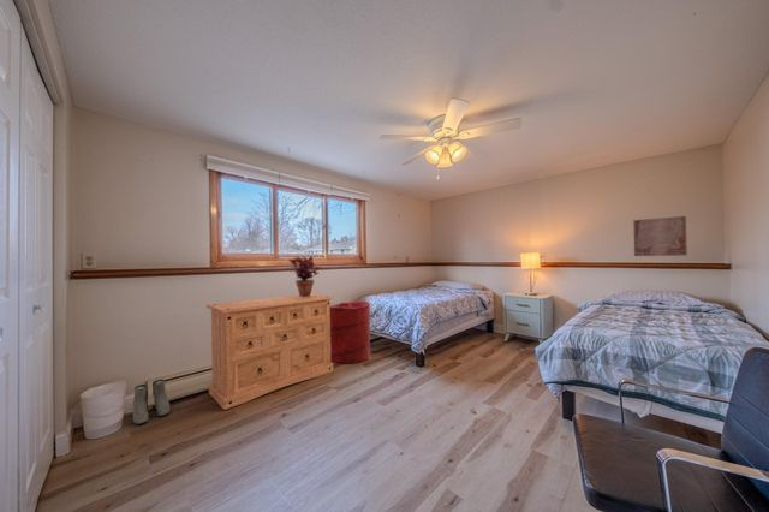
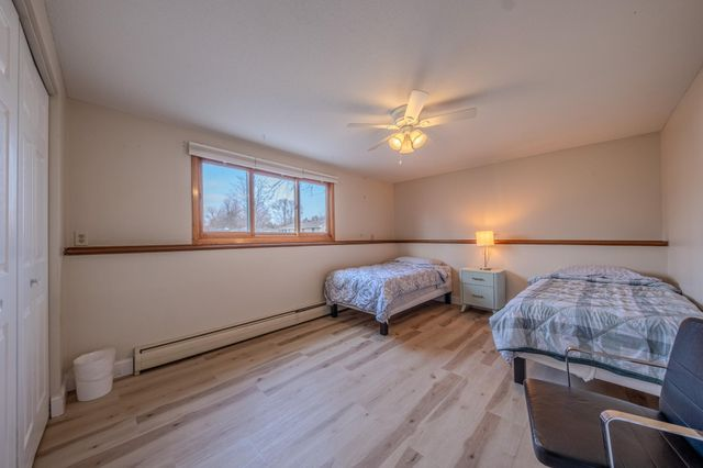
- wall art (658, 237)
- potted plant (304, 275)
- boots (154, 399)
- dresser (275, 340)
- laundry hamper (350, 329)
